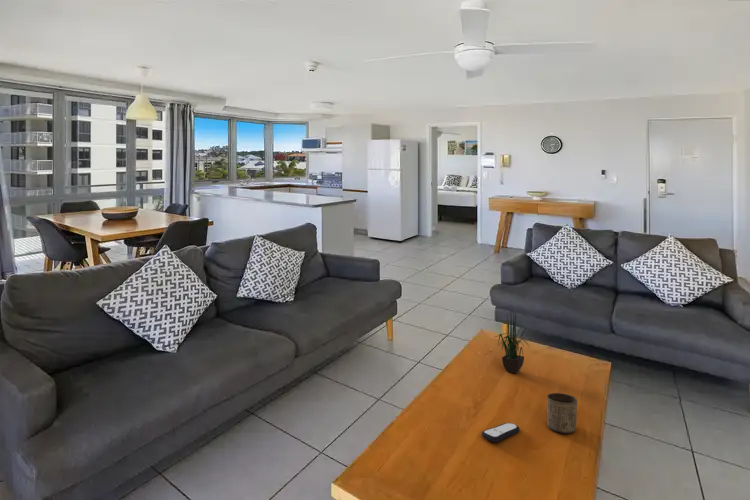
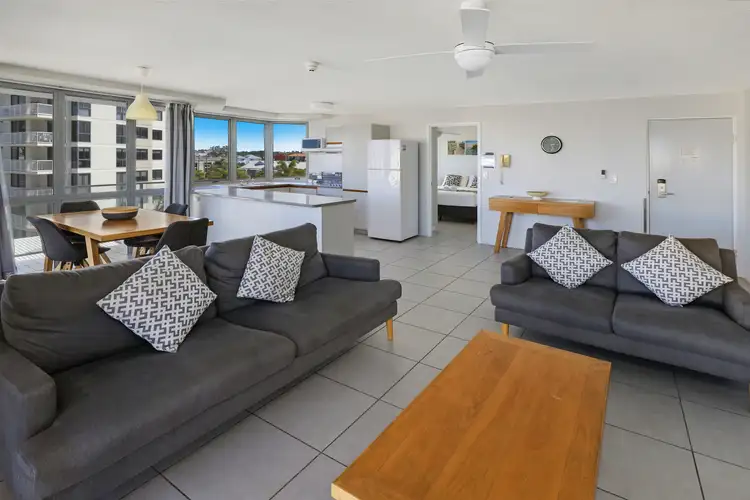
- remote control (501, 431)
- cup (561, 413)
- potted plant (510, 336)
